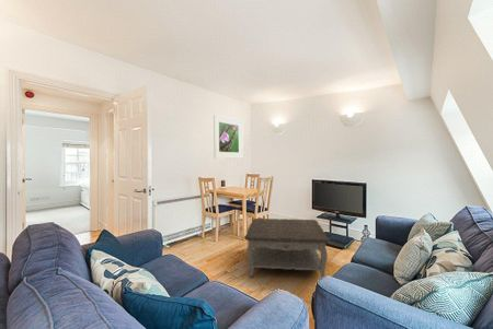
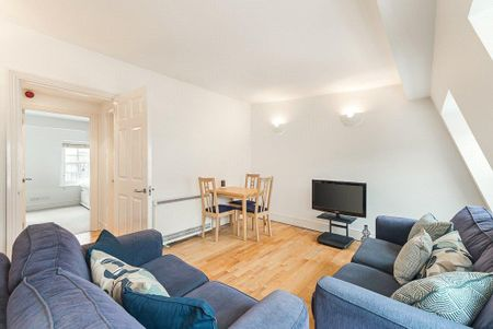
- coffee table (285, 245)
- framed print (229, 138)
